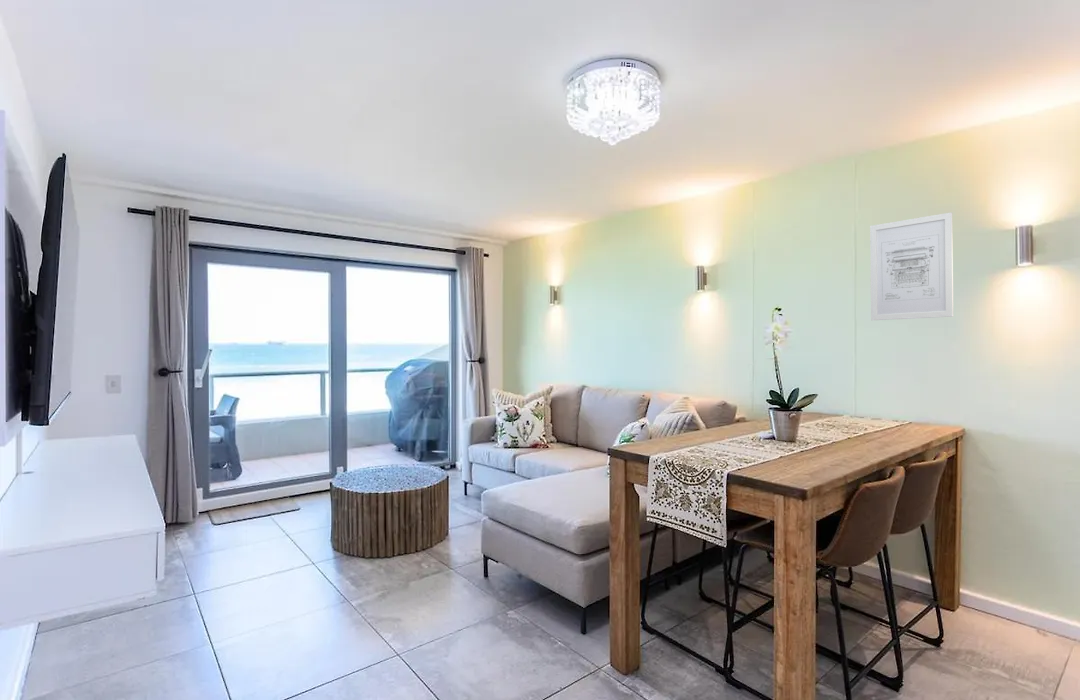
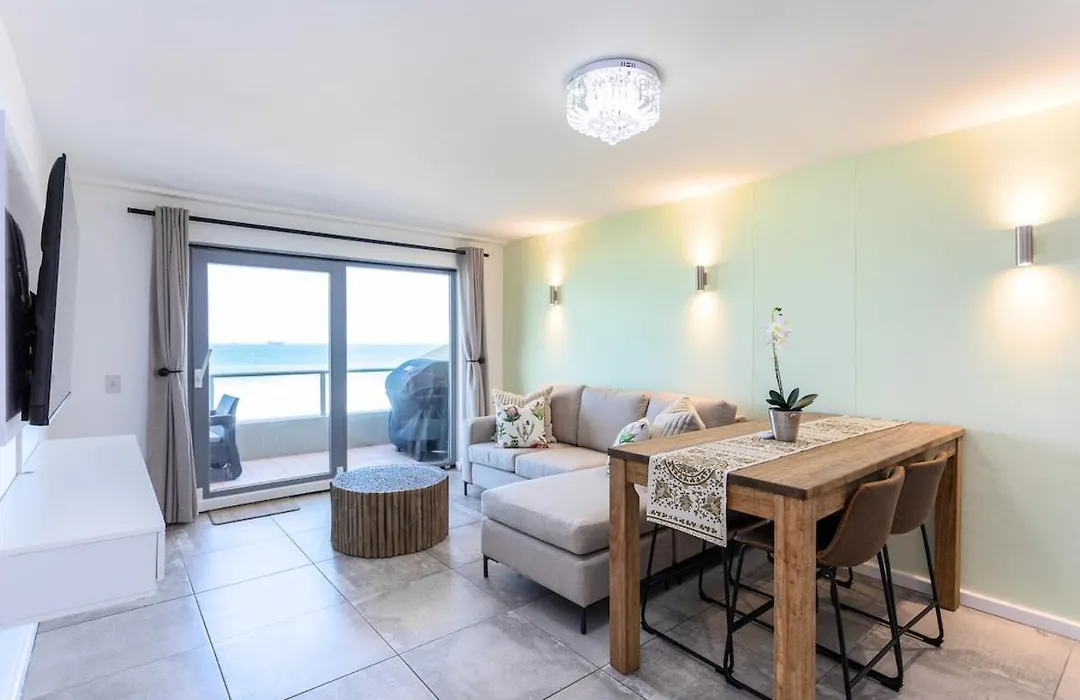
- wall art (909, 269)
